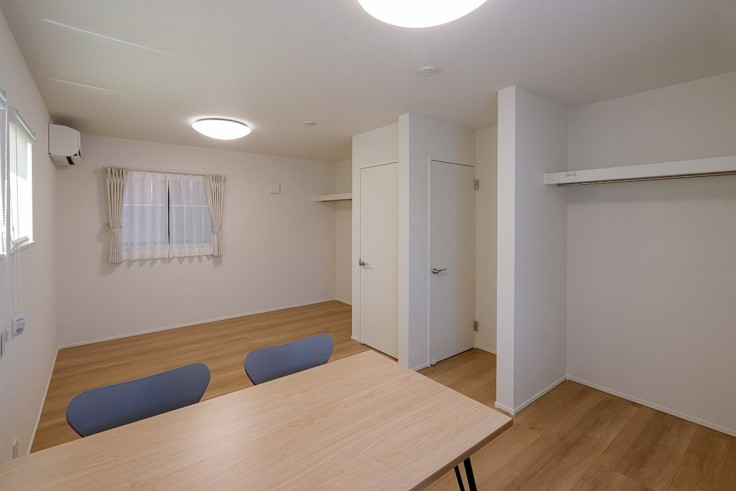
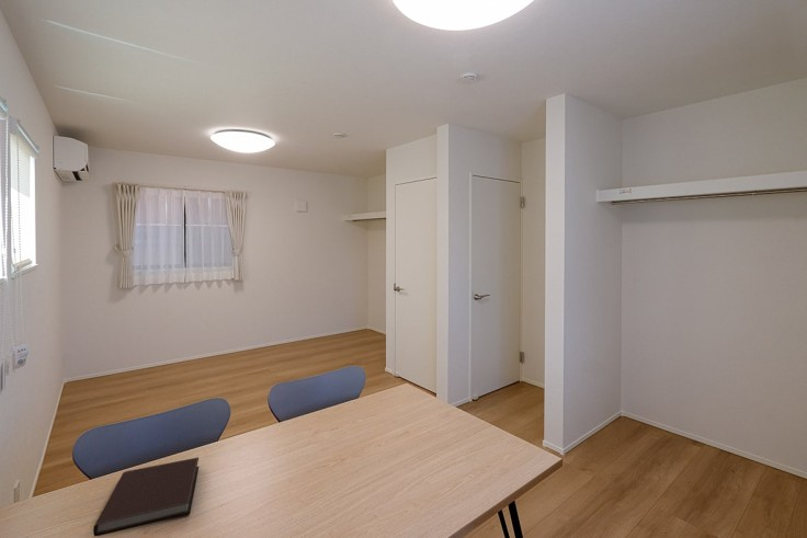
+ notebook (154, 491)
